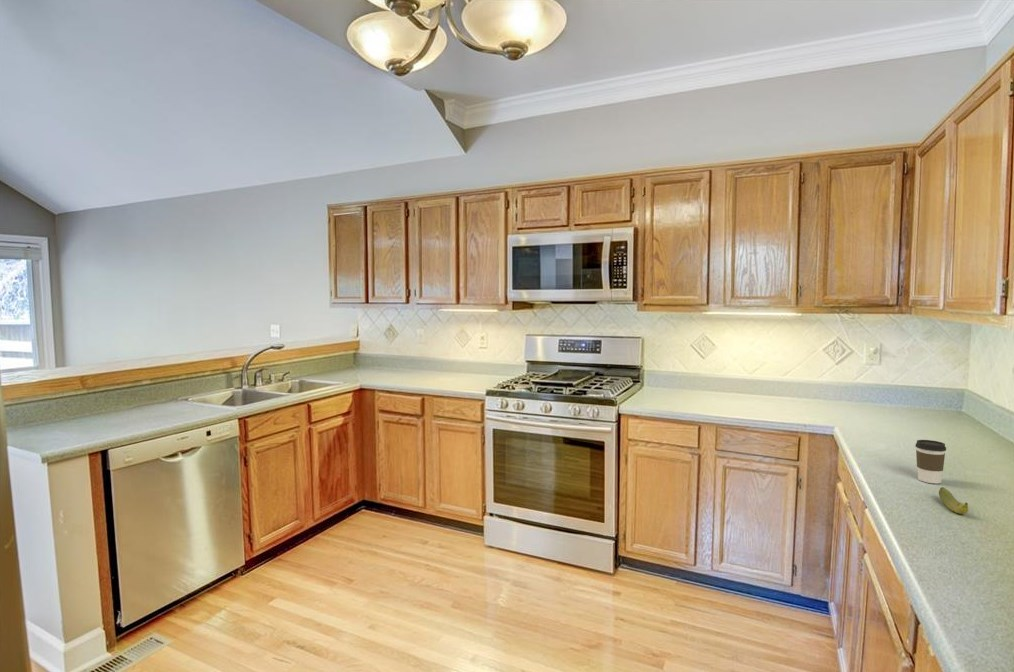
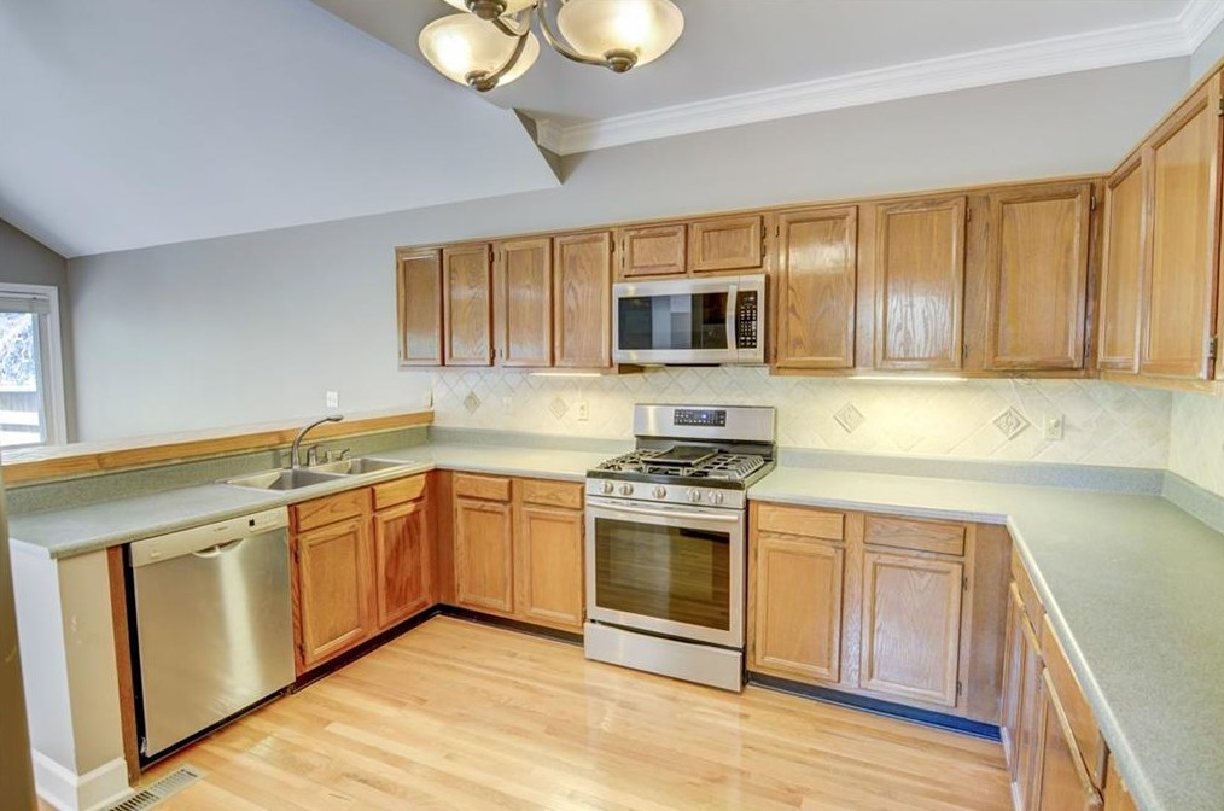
- coffee cup (930, 461)
- banana (951, 501)
